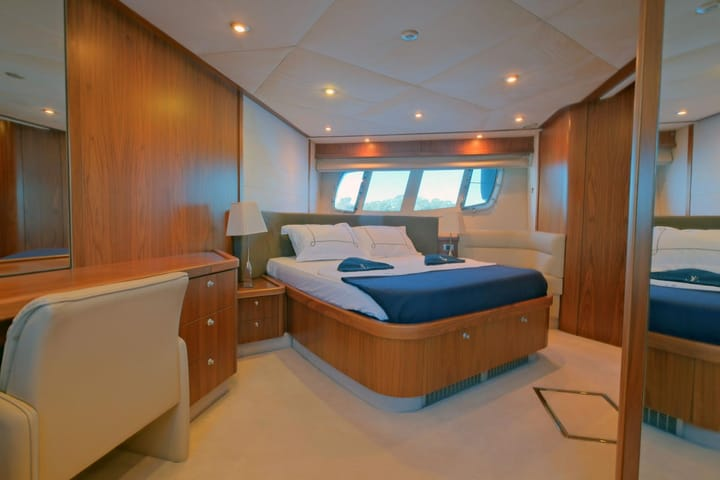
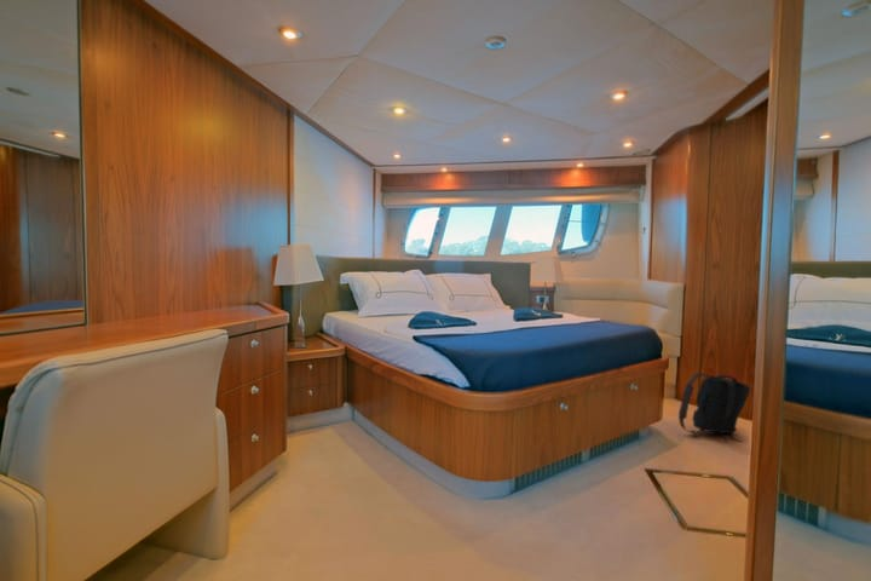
+ backpack (714, 404)
